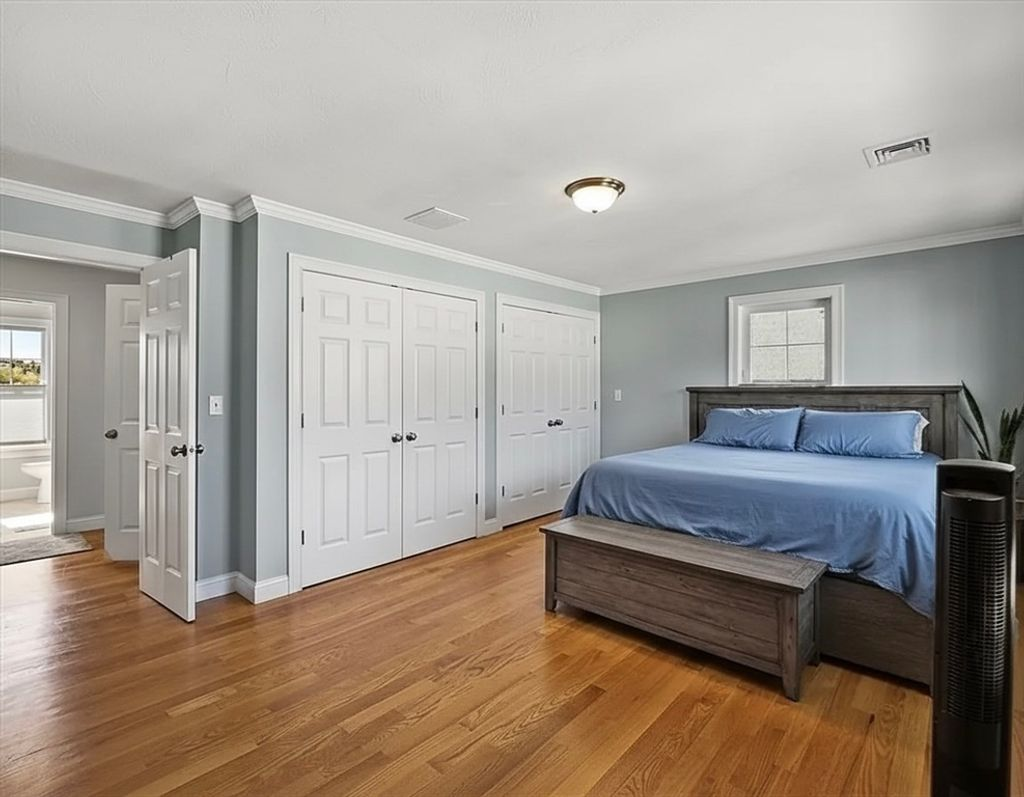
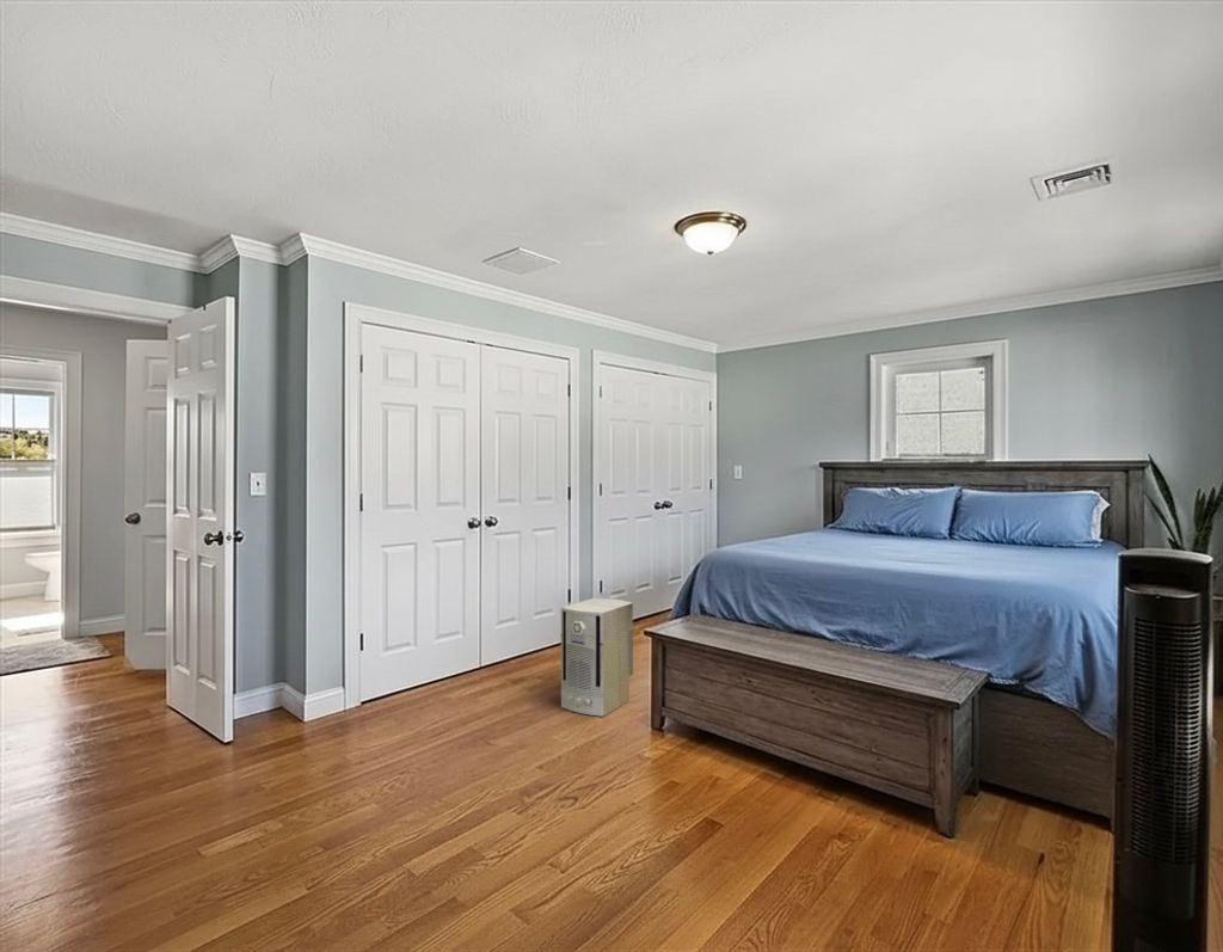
+ air purifier (597, 653)
